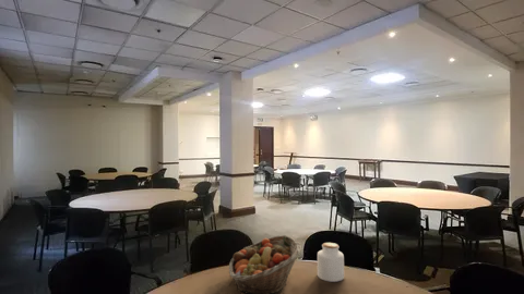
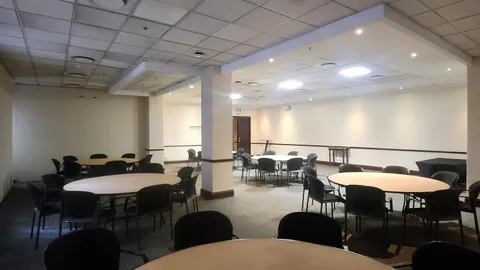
- fruit basket (264, 261)
- jar (331, 260)
